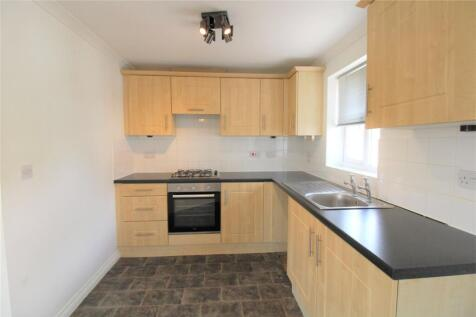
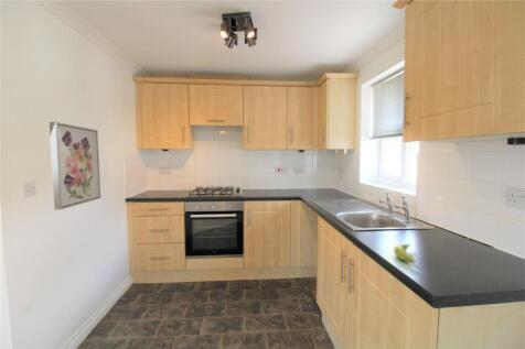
+ wall art (78, 165)
+ banana (405, 252)
